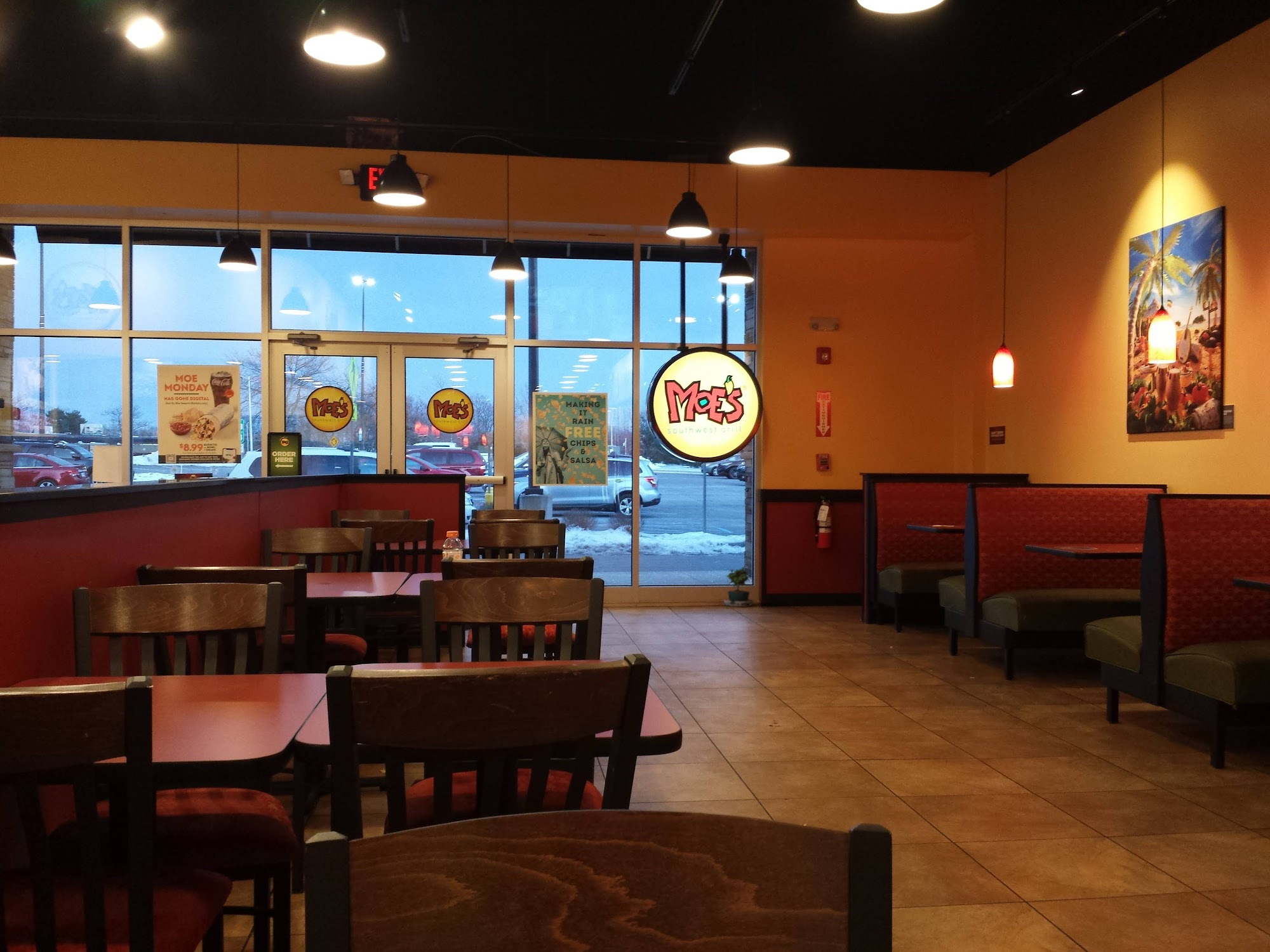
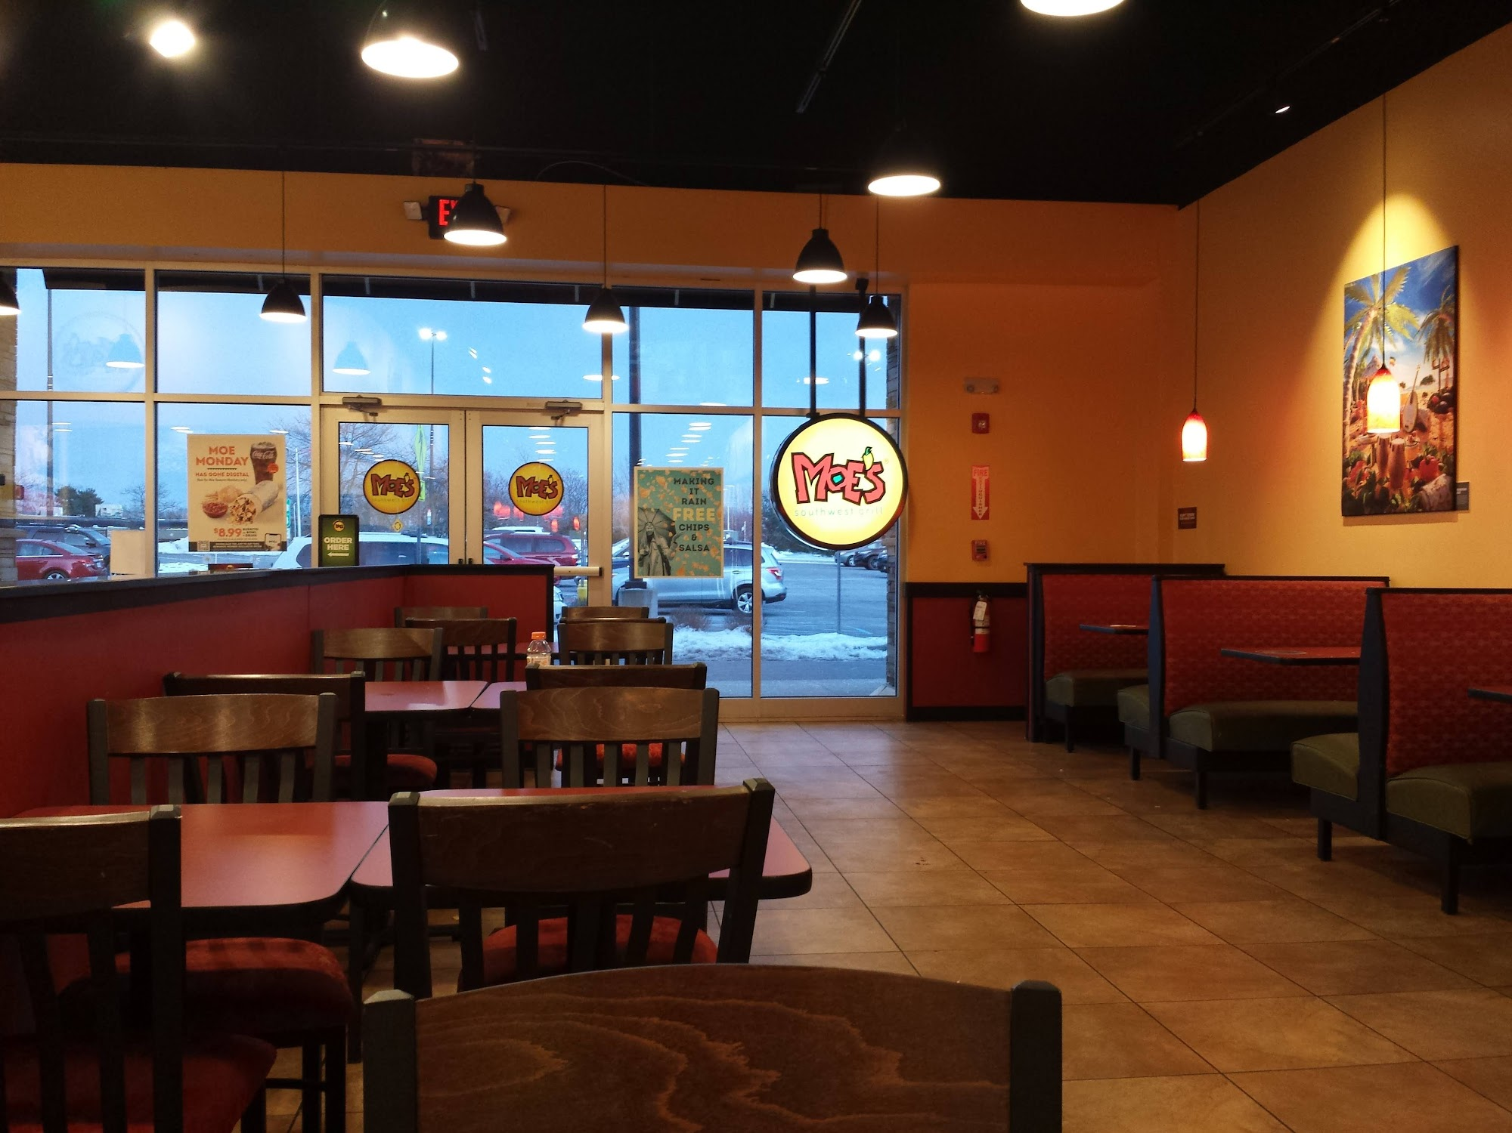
- potted plant (738, 585)
